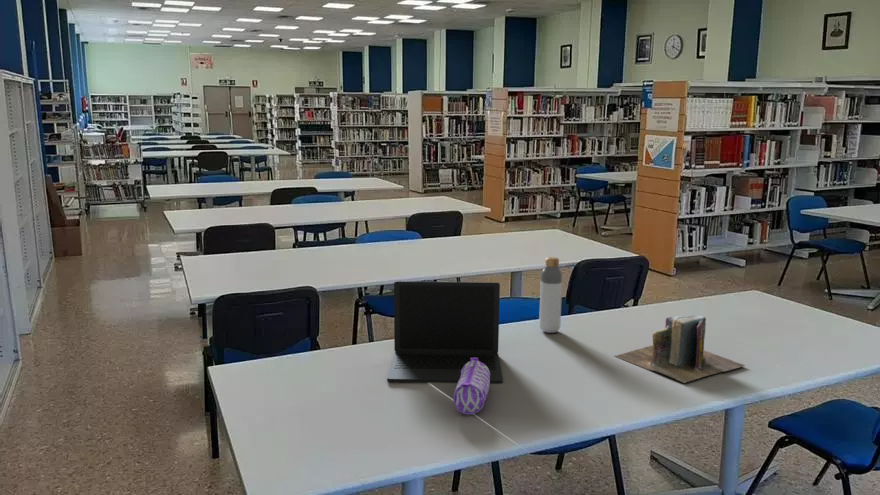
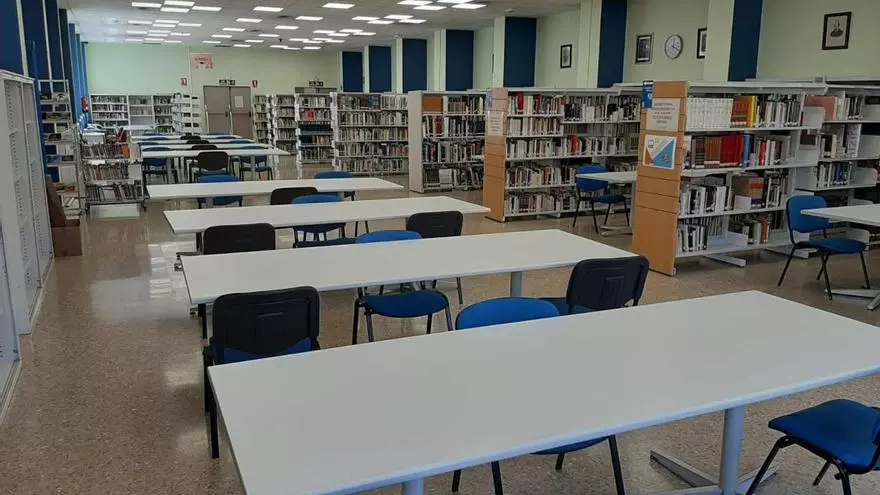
- books (680, 338)
- bottle (550, 294)
- laptop (445, 330)
- pencil case (472, 385)
